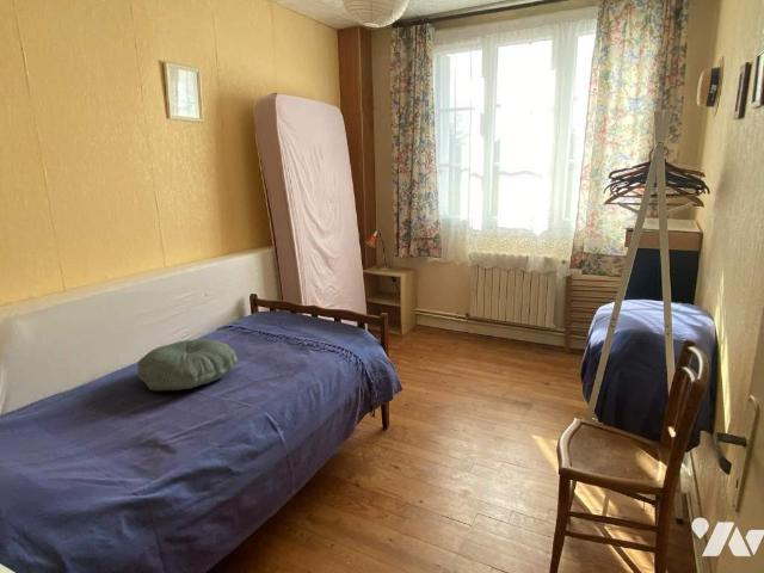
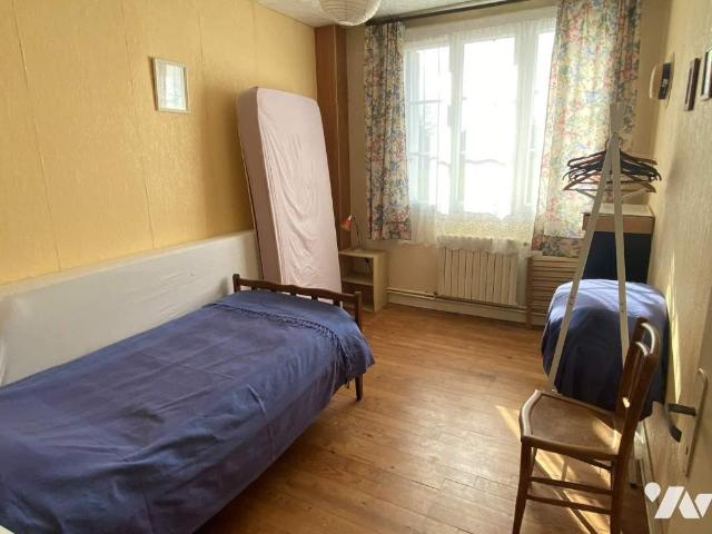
- pillow (186, 362)
